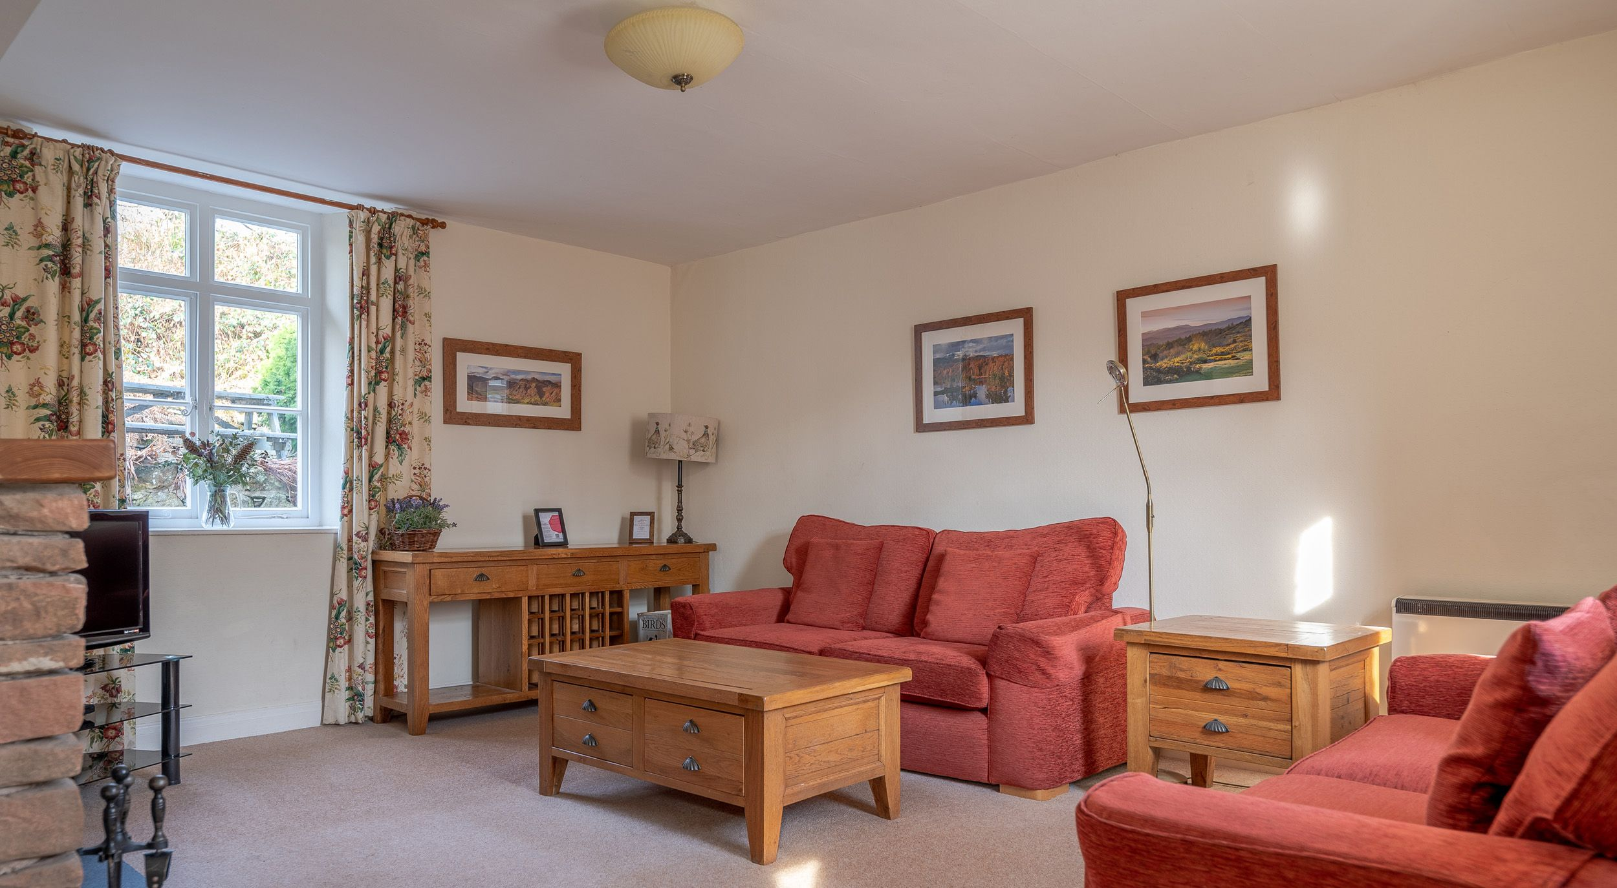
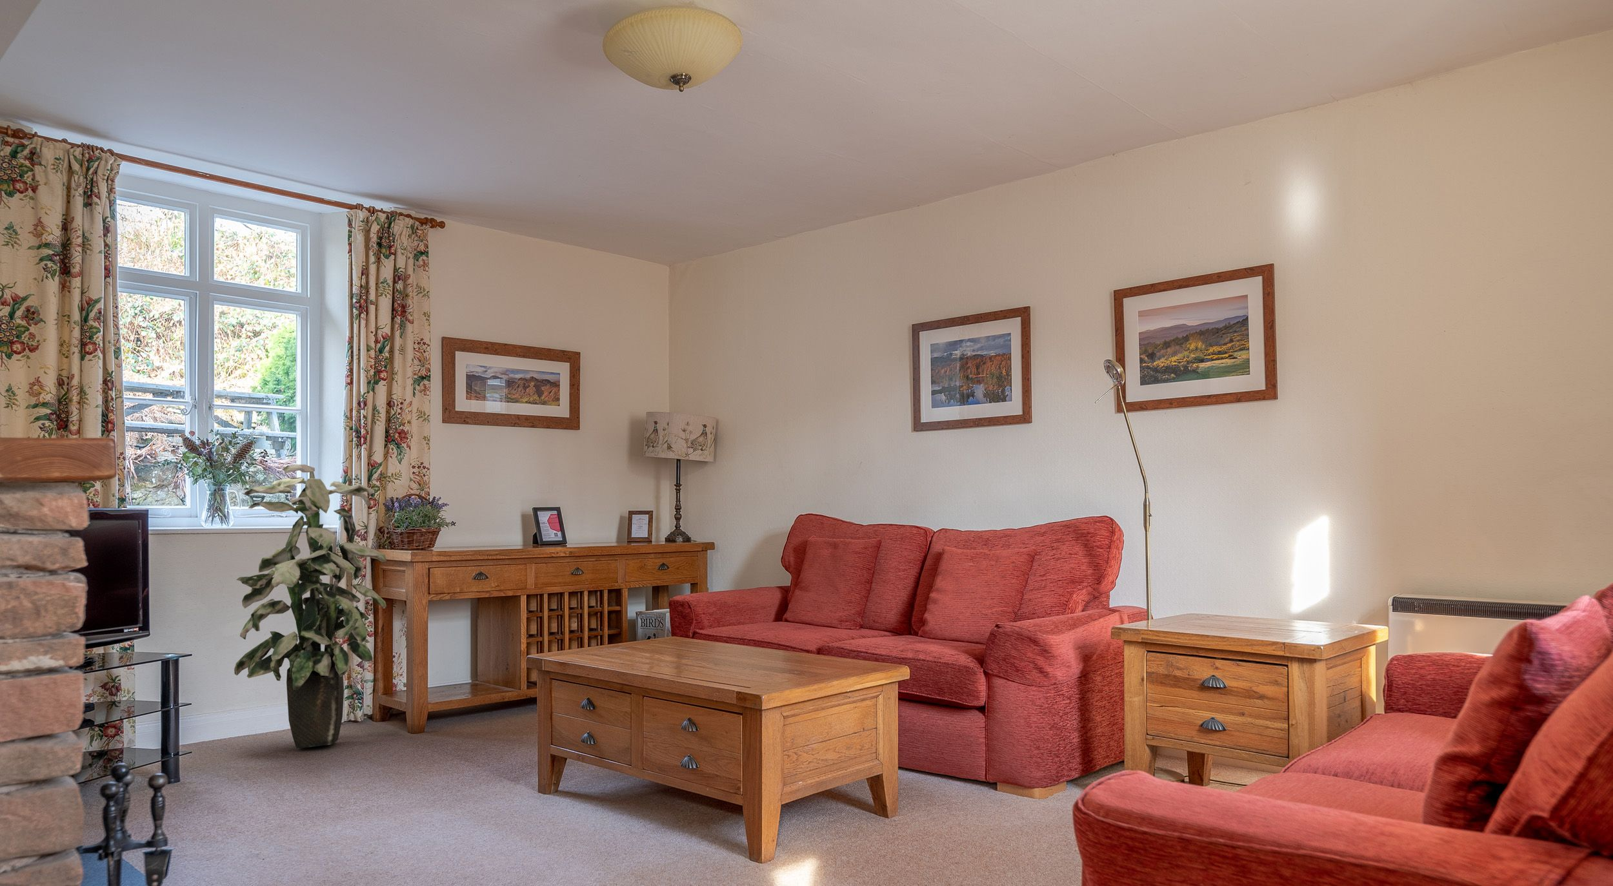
+ indoor plant (308, 603)
